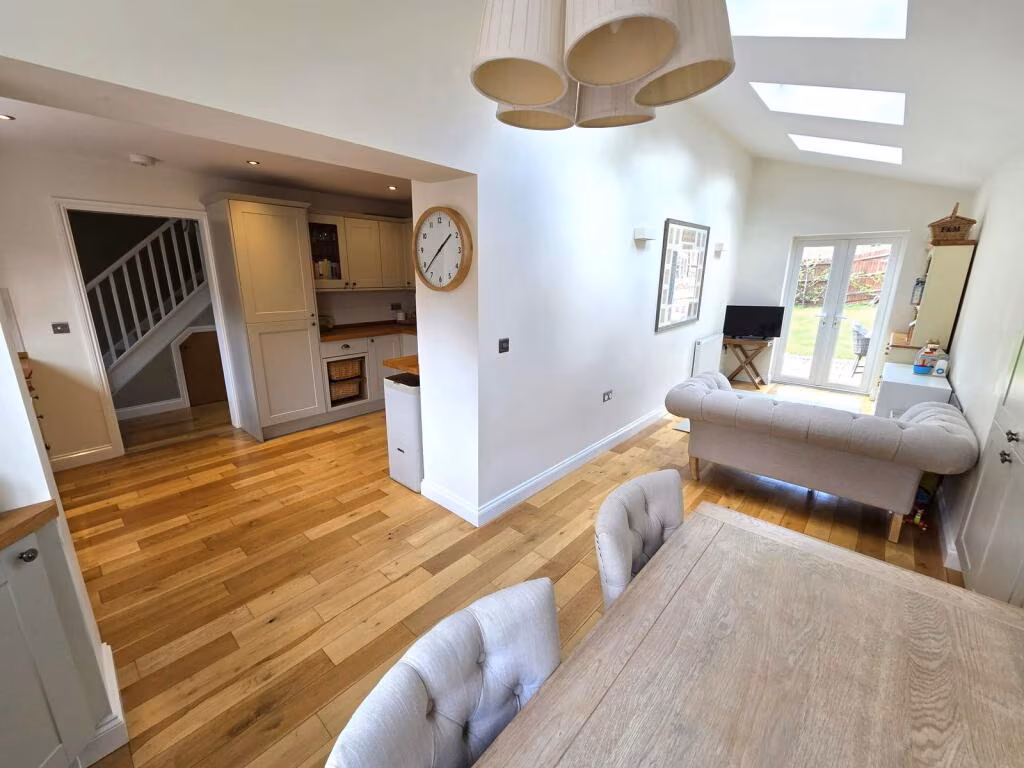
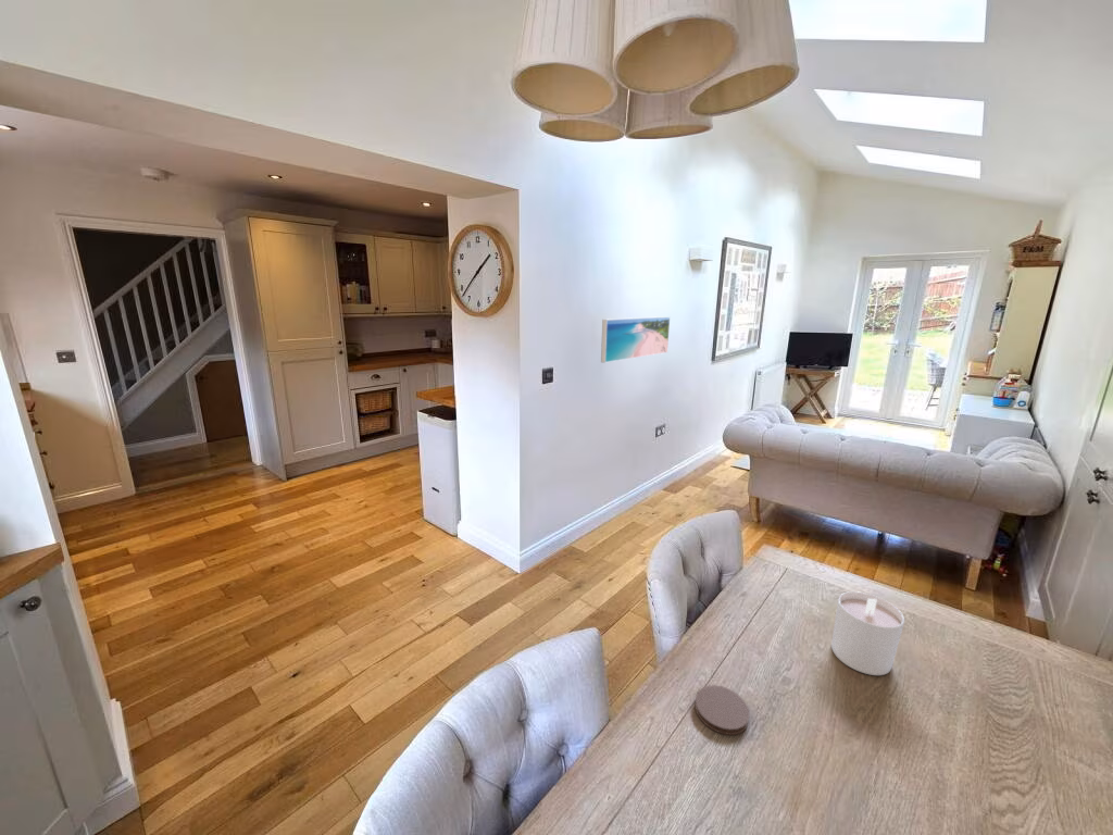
+ candle (866, 627)
+ coaster (721, 709)
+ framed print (638, 337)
